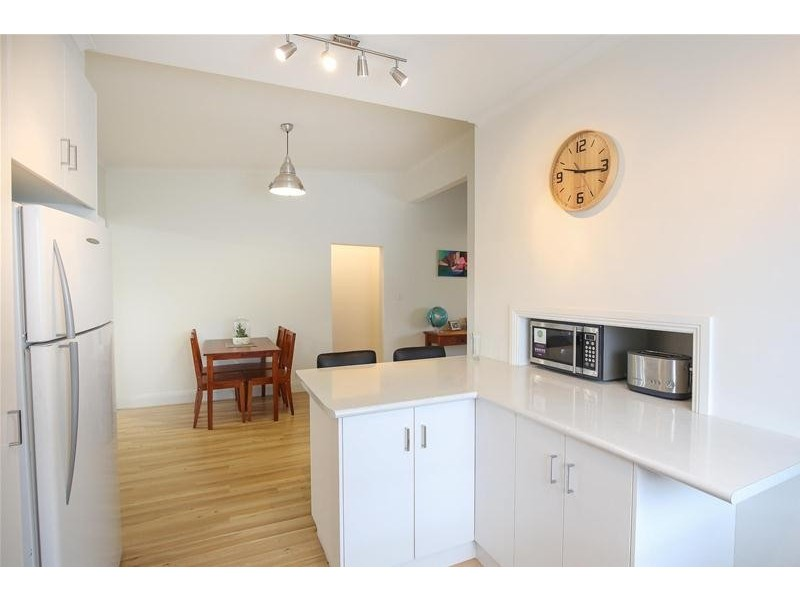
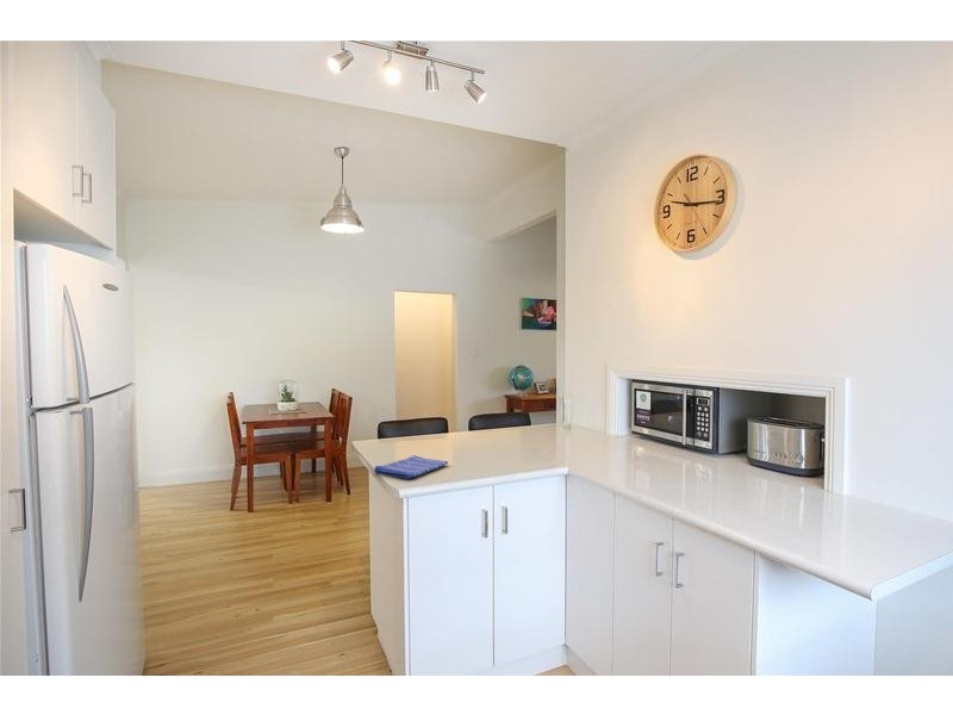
+ dish towel (411, 465)
